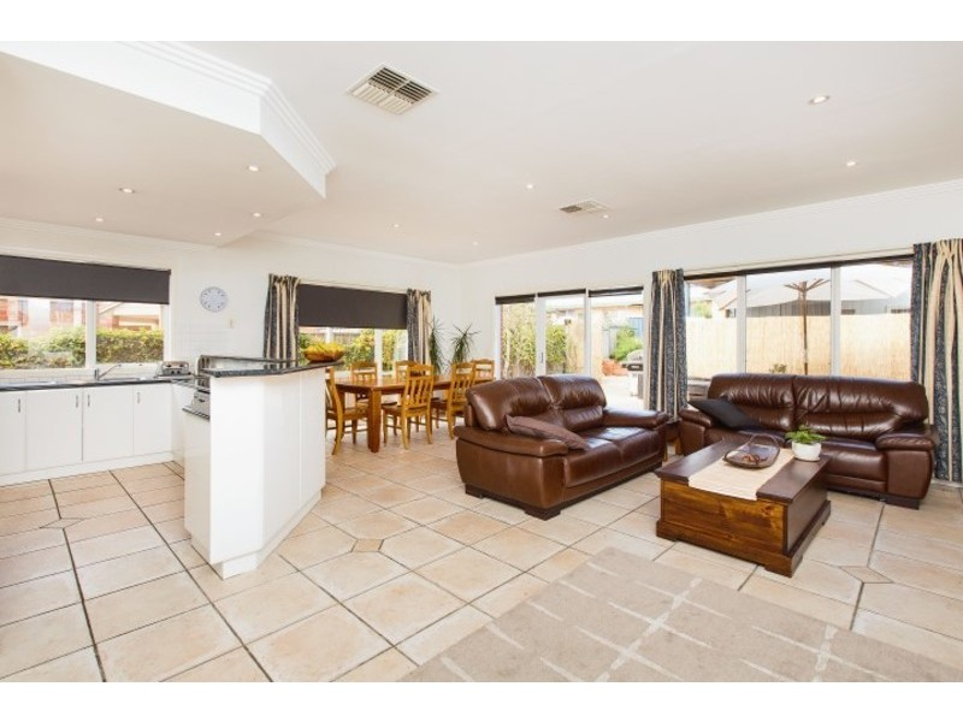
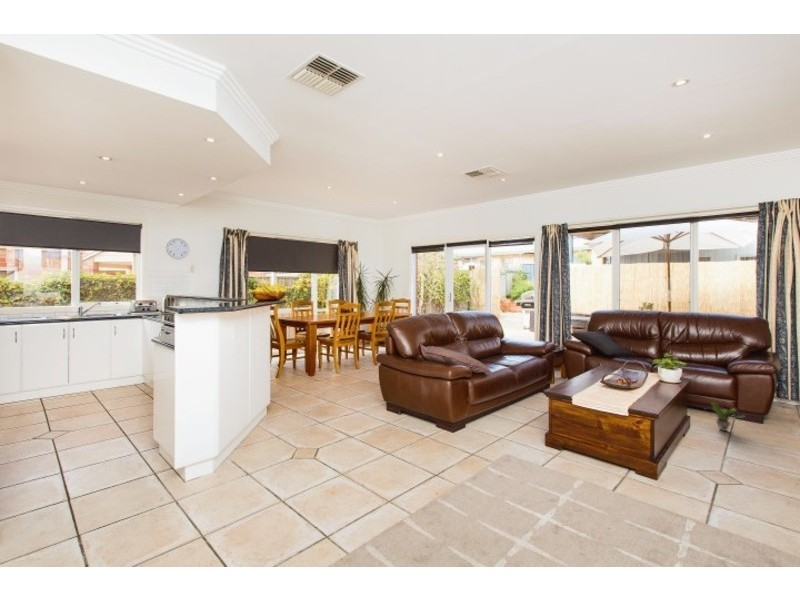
+ potted plant (722, 417)
